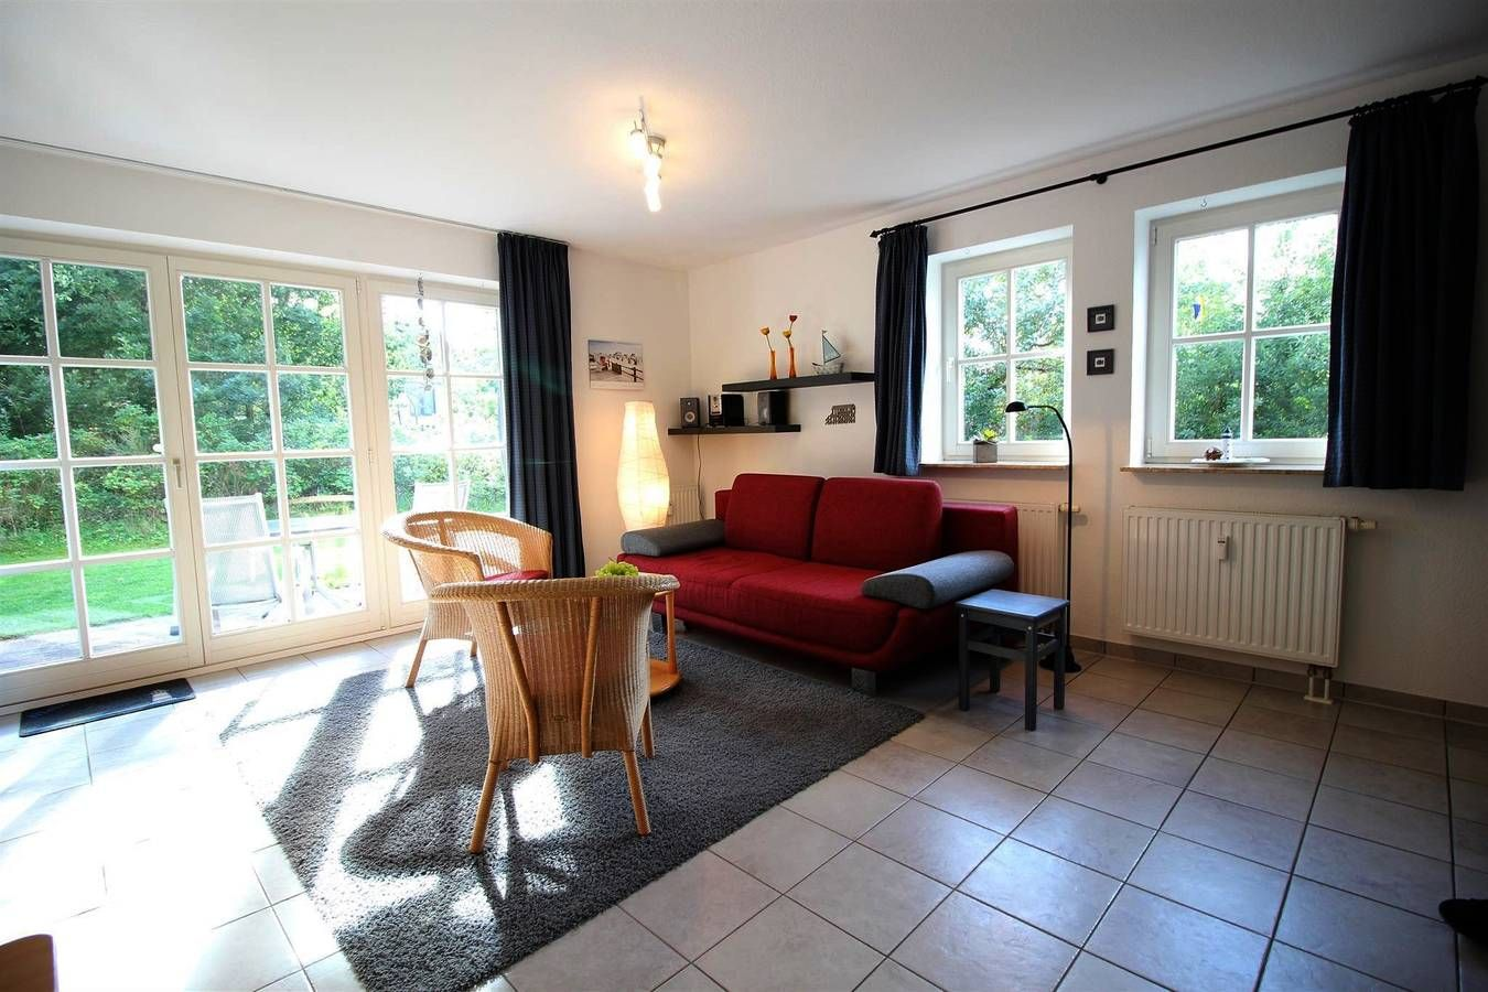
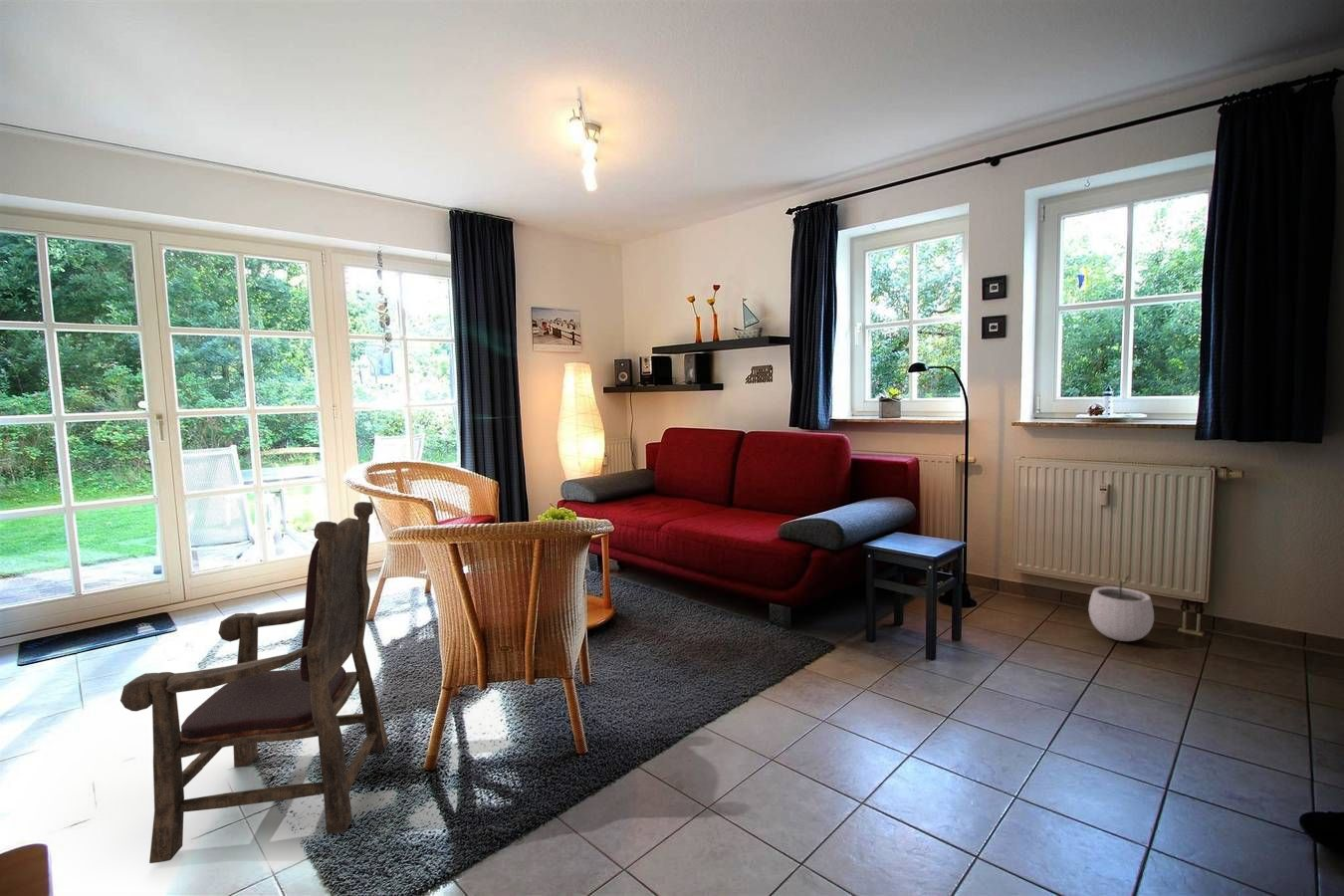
+ plant pot (1120, 605)
+ armchair (276, 656)
